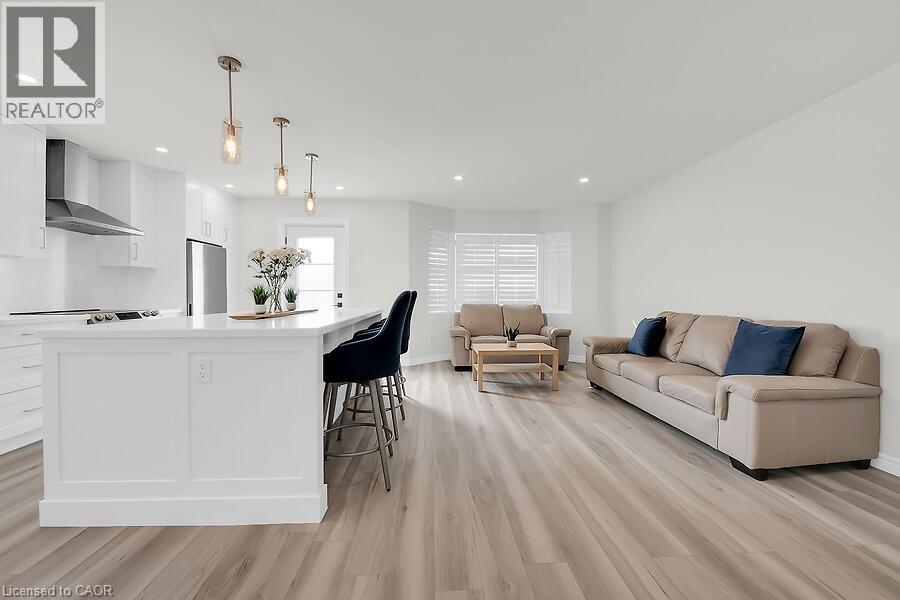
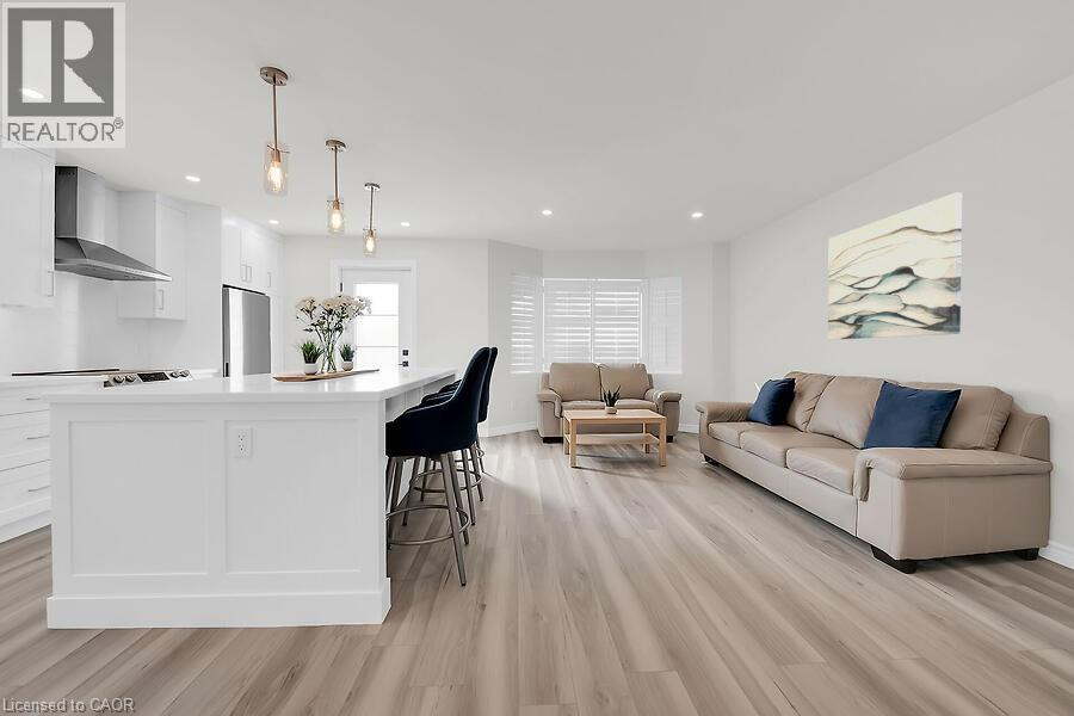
+ wall art (883, 278)
